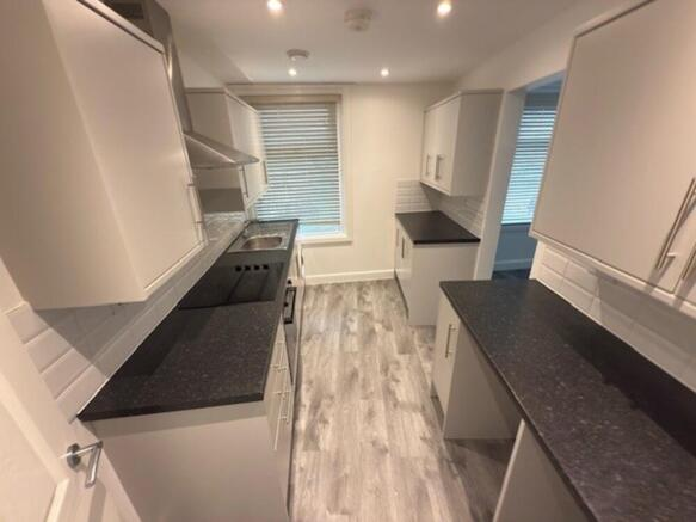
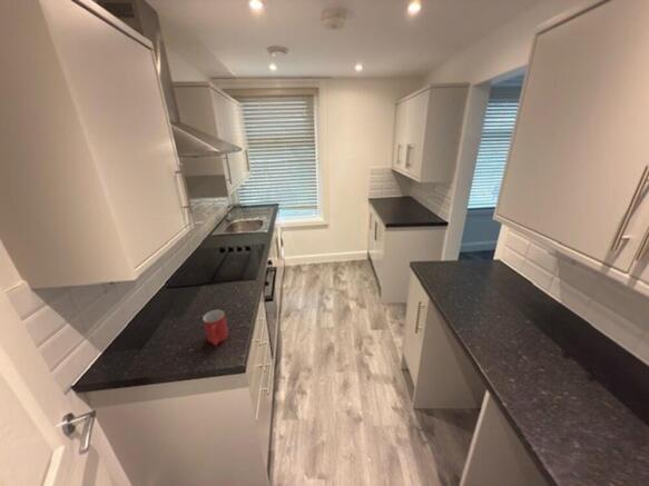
+ mug (215, 329)
